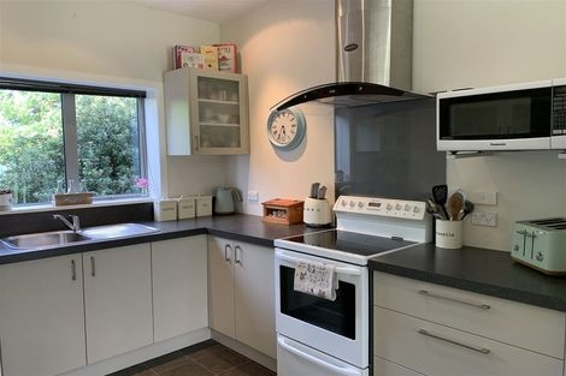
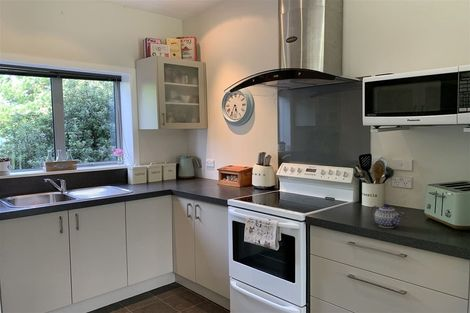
+ teapot (386, 215)
